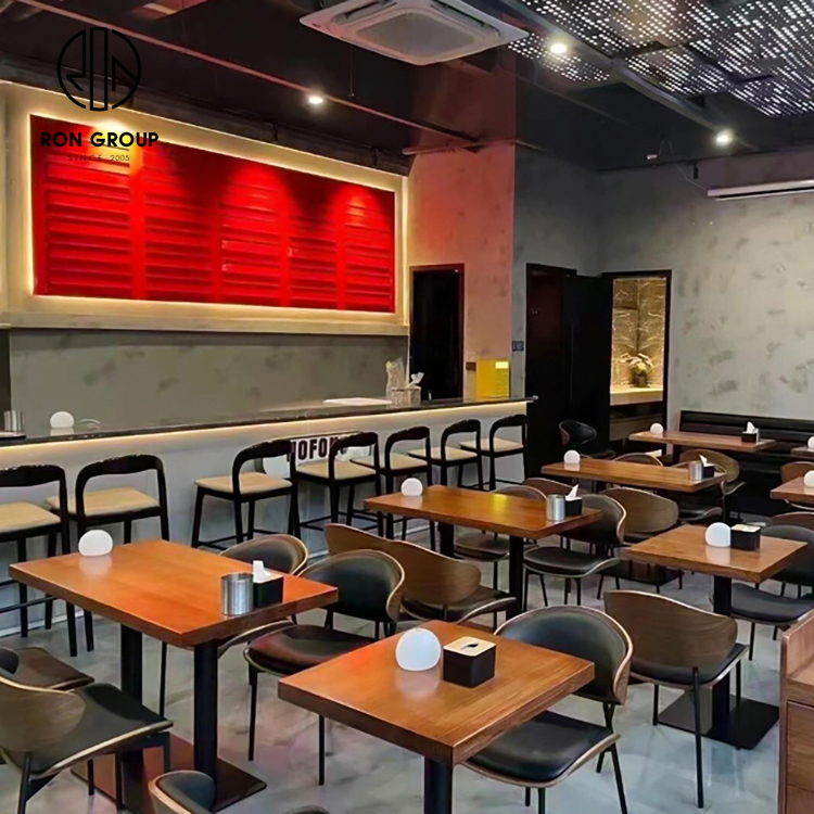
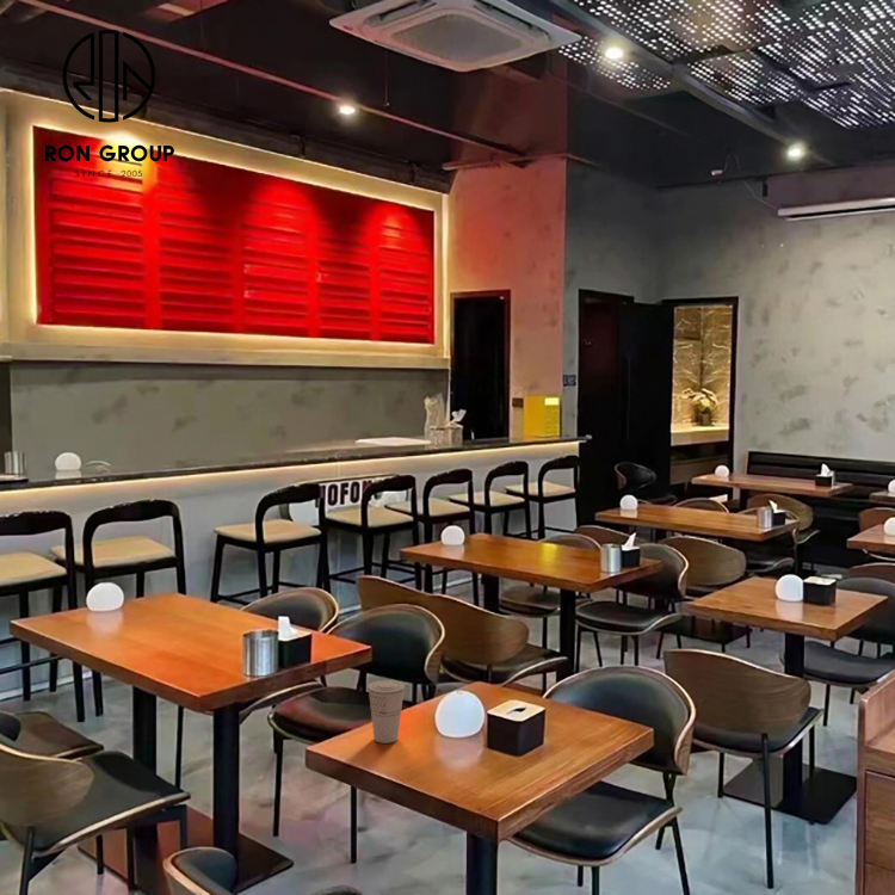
+ cup (385, 711)
